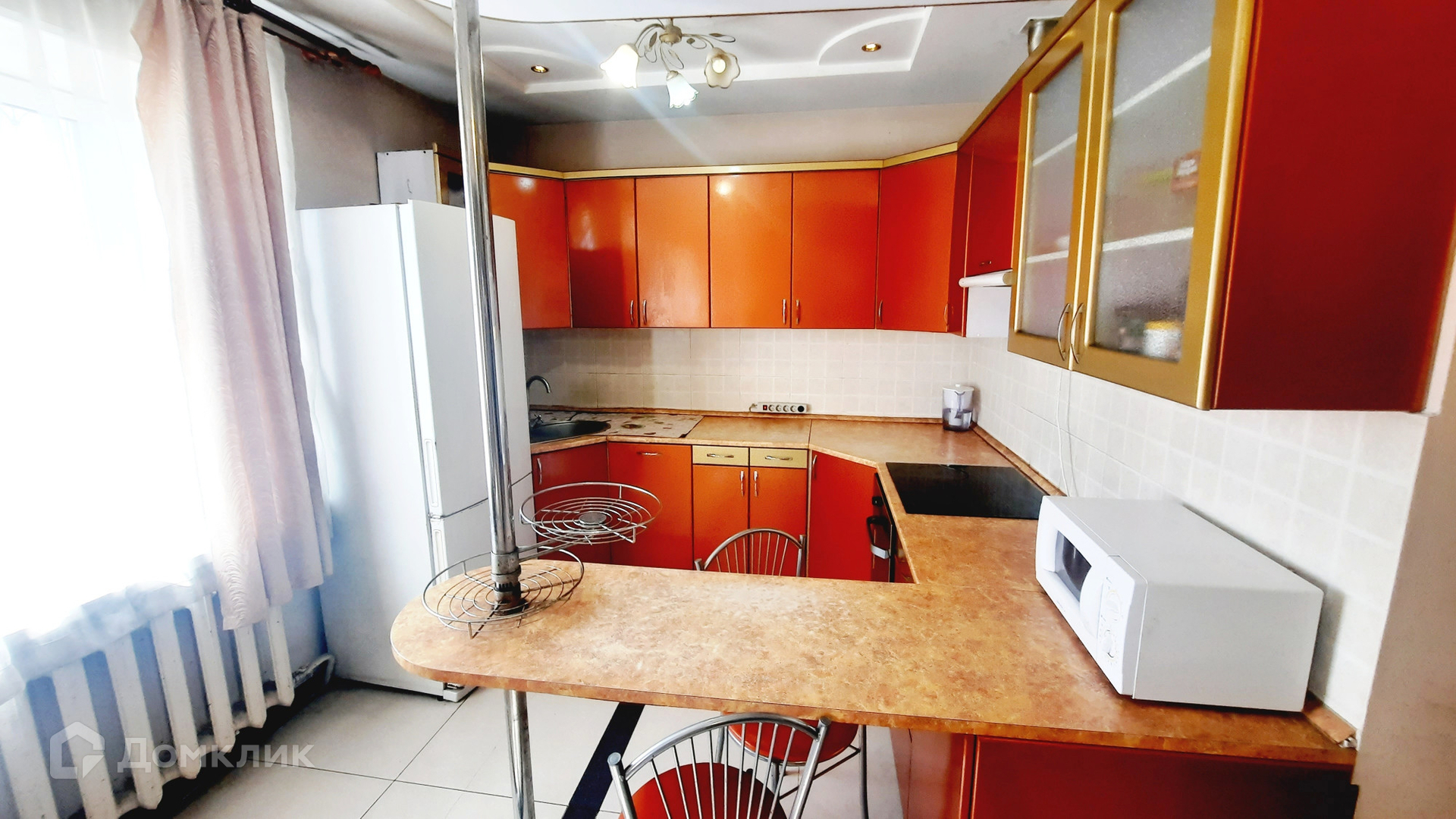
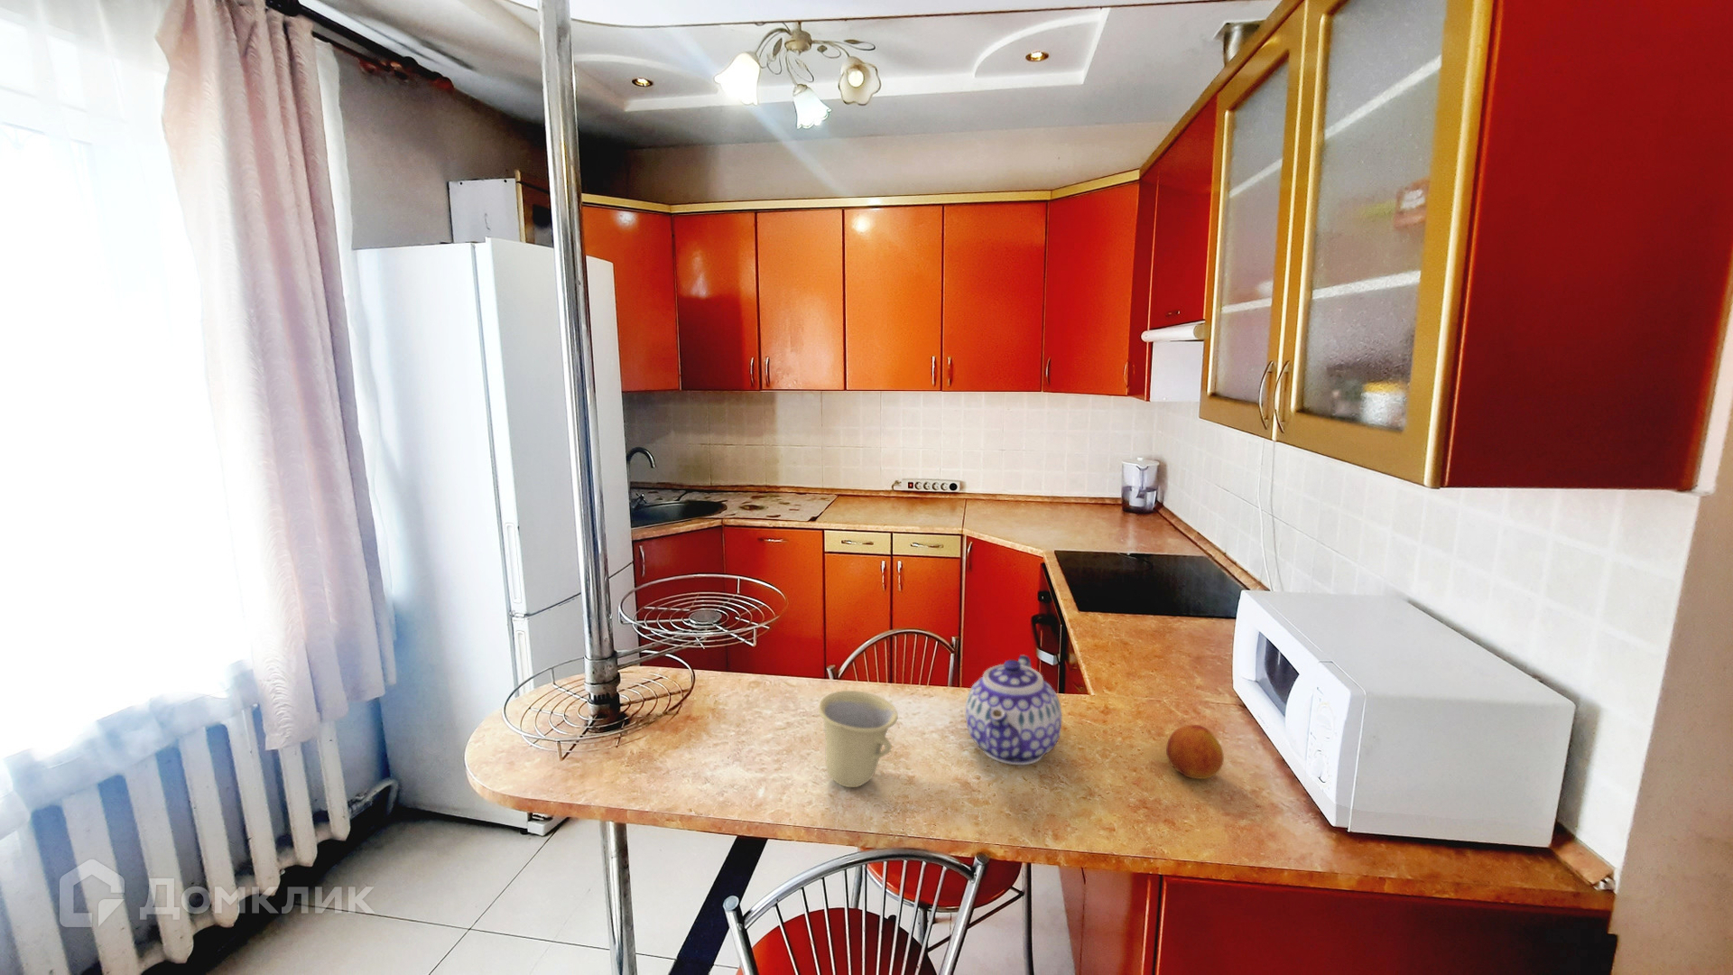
+ fruit (1195, 749)
+ teapot (1013, 705)
+ cup (857, 742)
